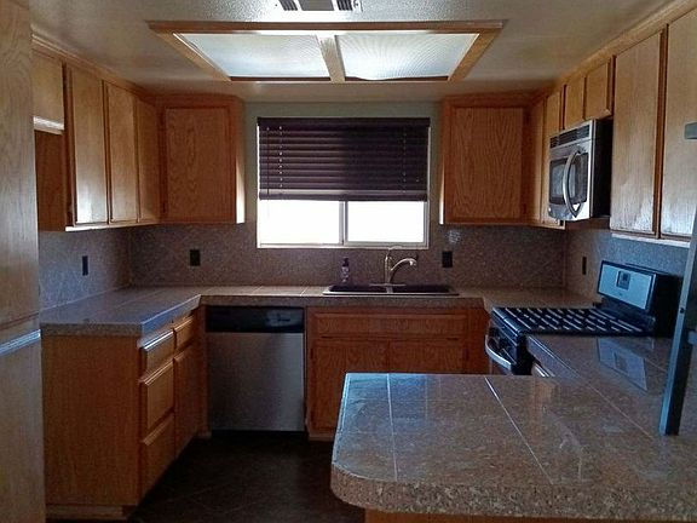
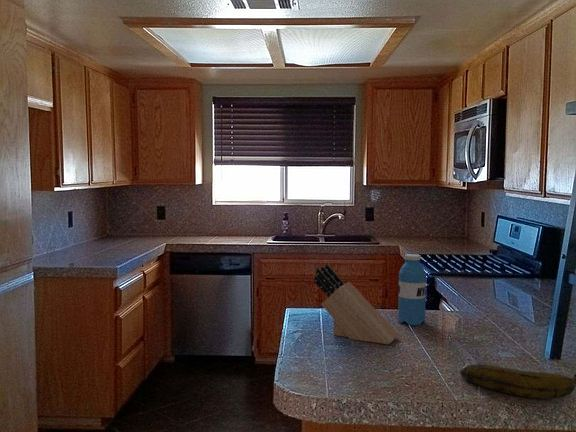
+ banana (519, 372)
+ knife block (353, 301)
+ water bottle (412, 288)
